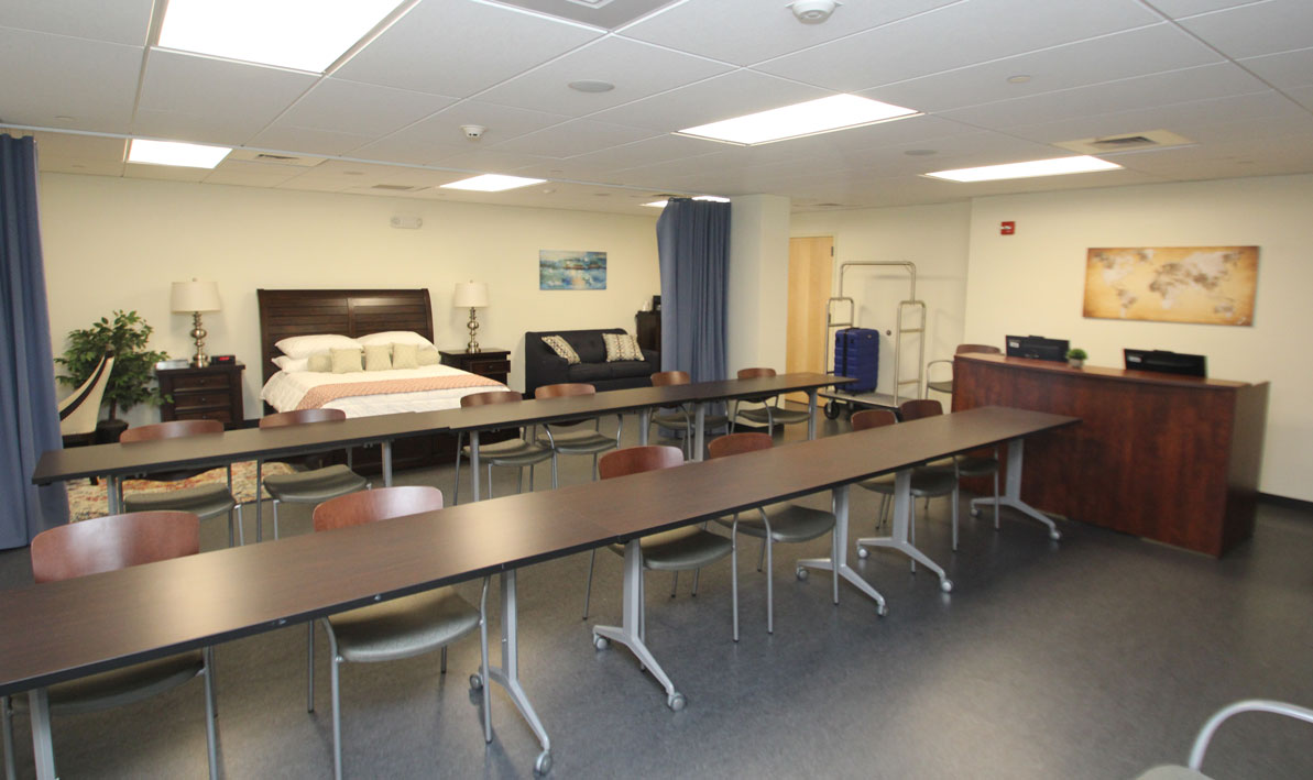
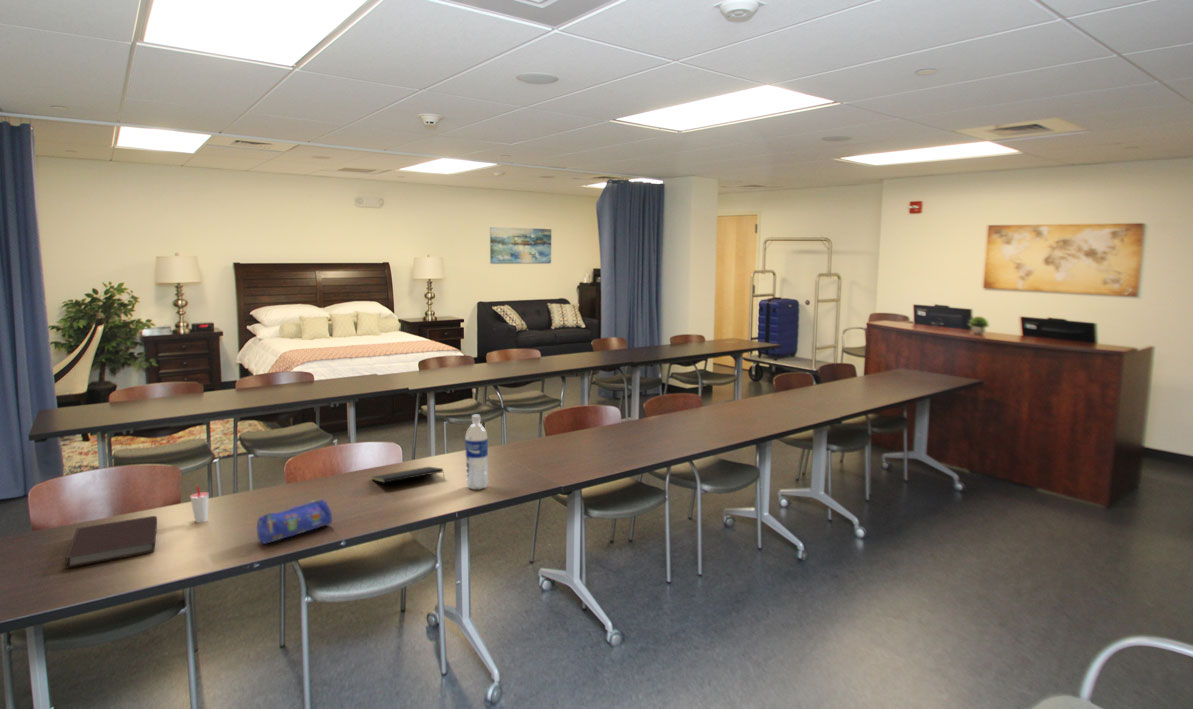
+ pencil case (295, 519)
+ water bottle (476, 451)
+ notebook (114, 539)
+ cup (200, 503)
+ notepad (407, 474)
